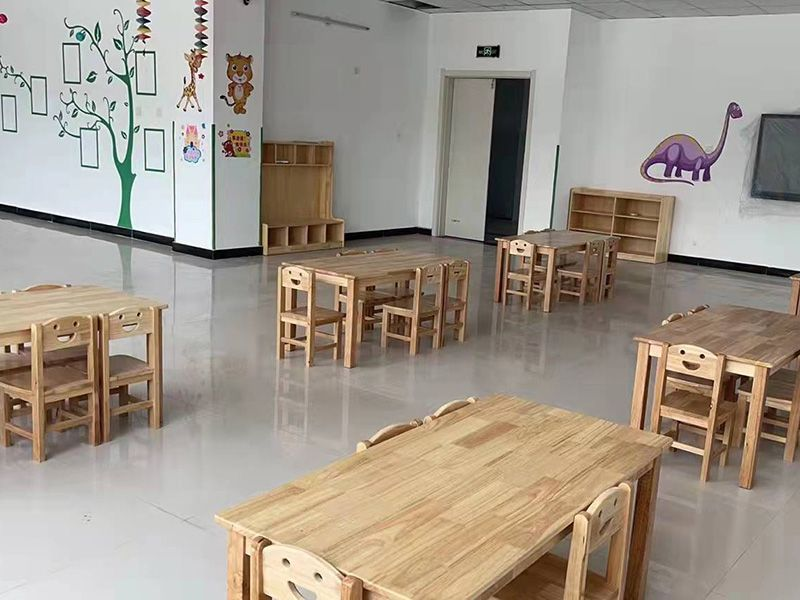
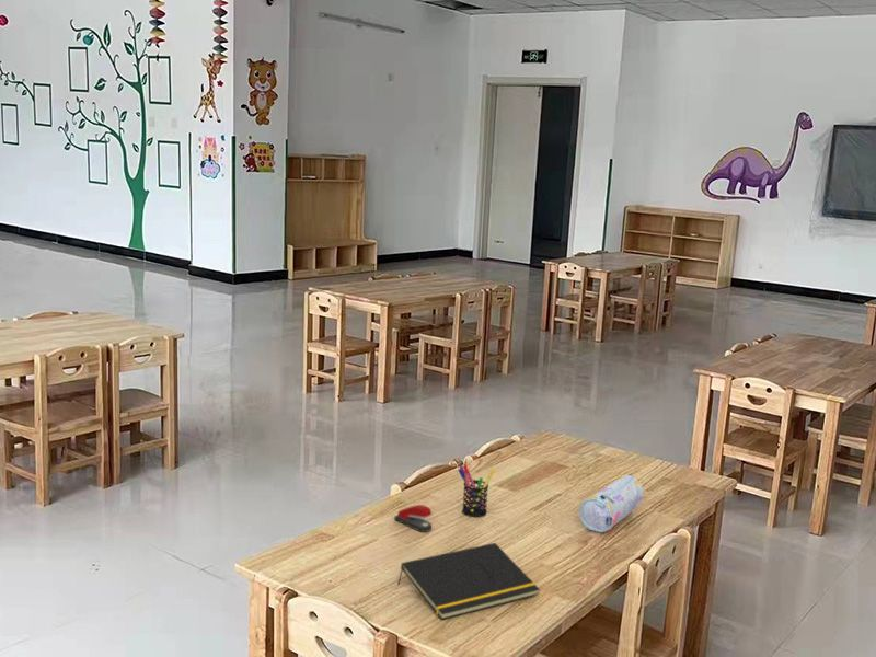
+ pen holder (475, 488)
+ notepad (470, 578)
+ stapler (415, 514)
+ pencil case (612, 502)
